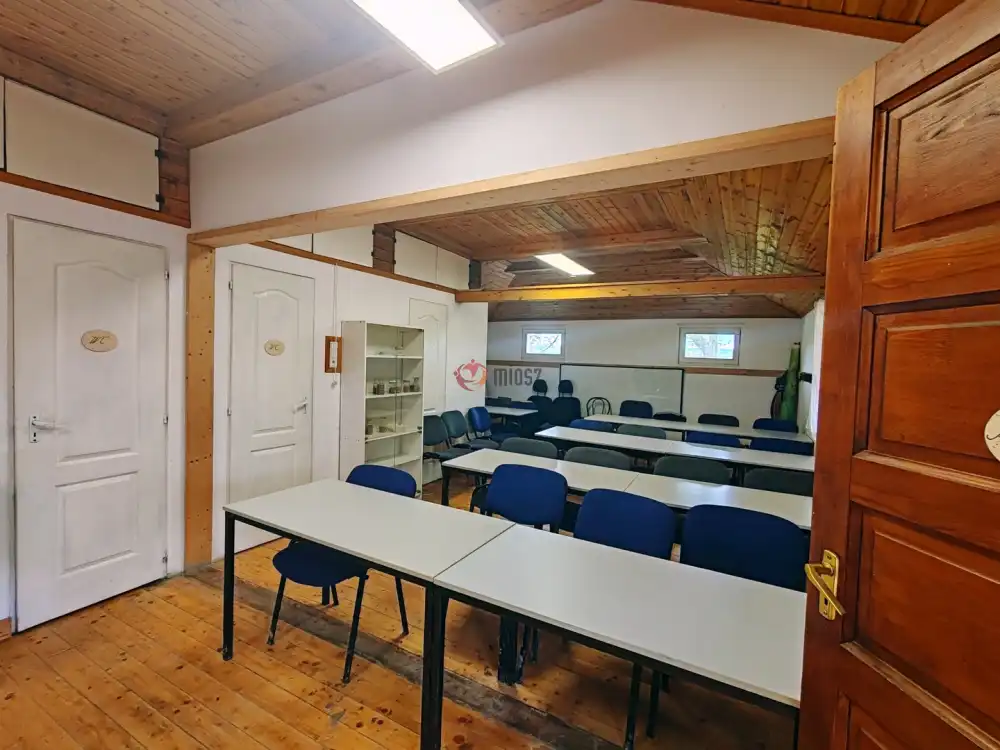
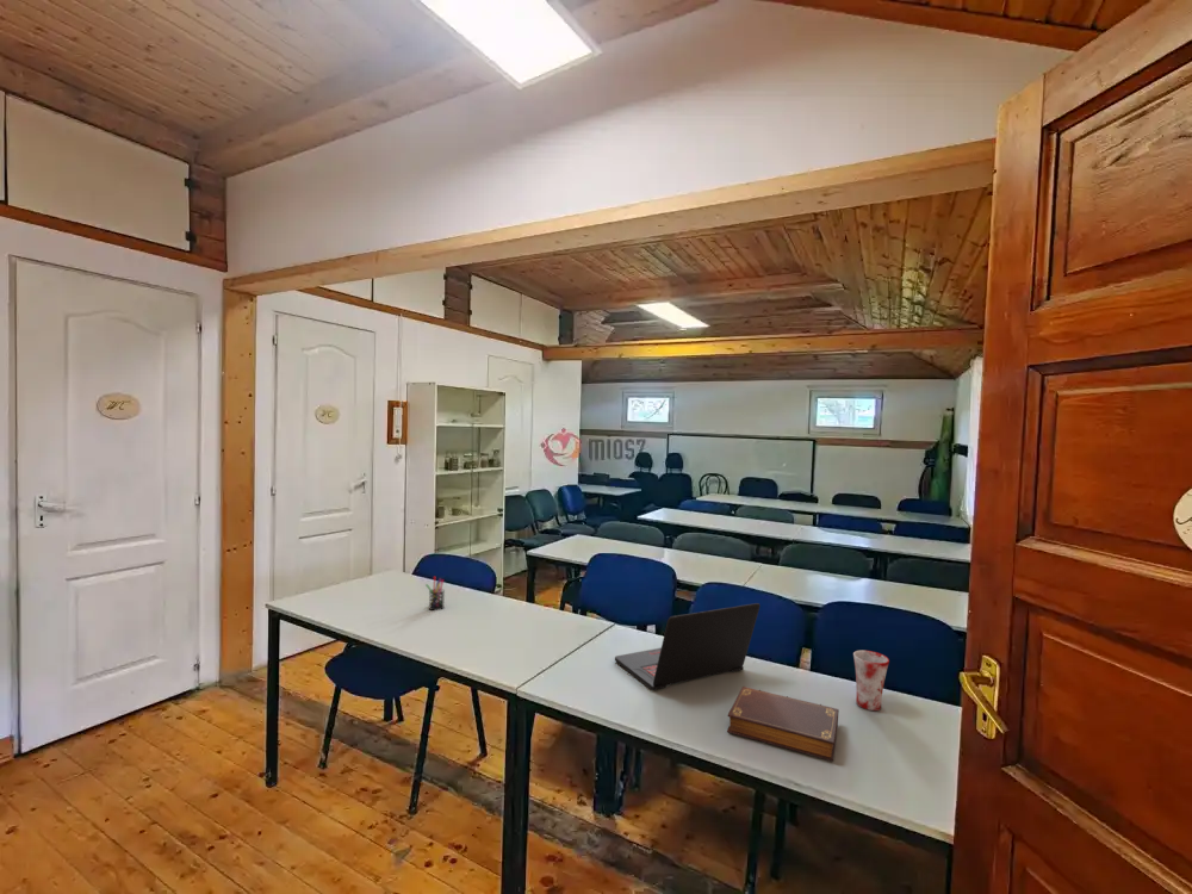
+ book (783, 719)
+ mug (870, 677)
+ pen holder (434, 592)
+ laptop (684, 632)
